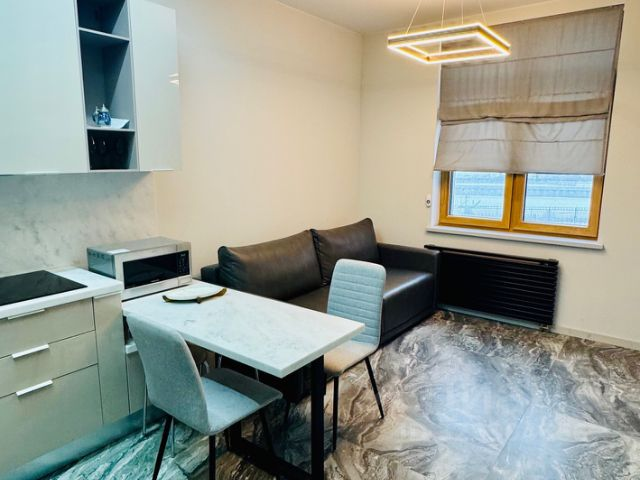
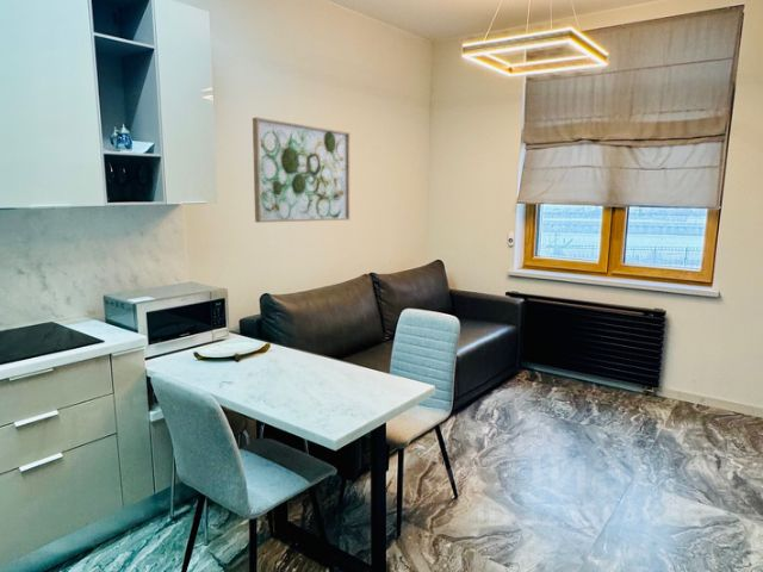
+ wall art (306, 174)
